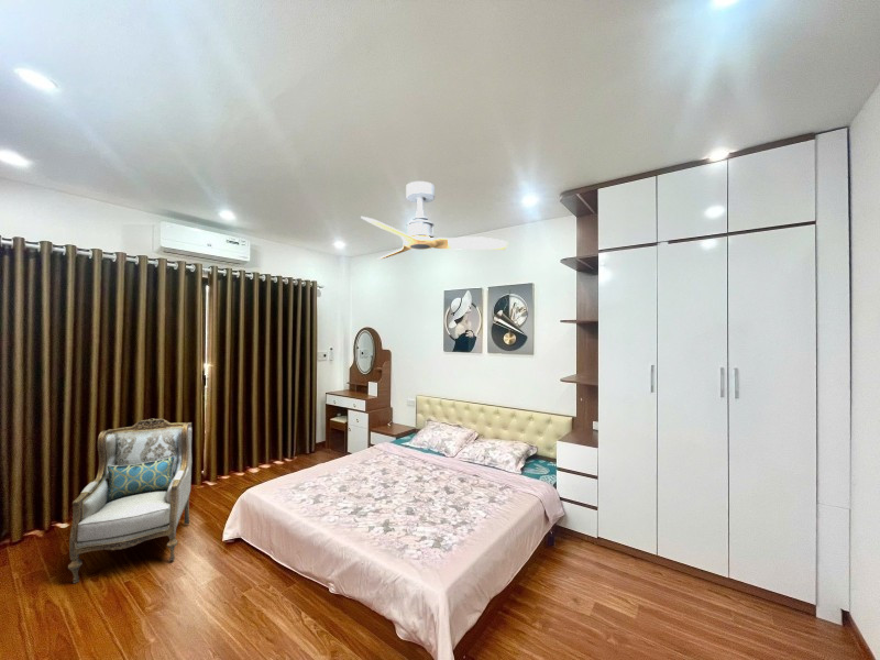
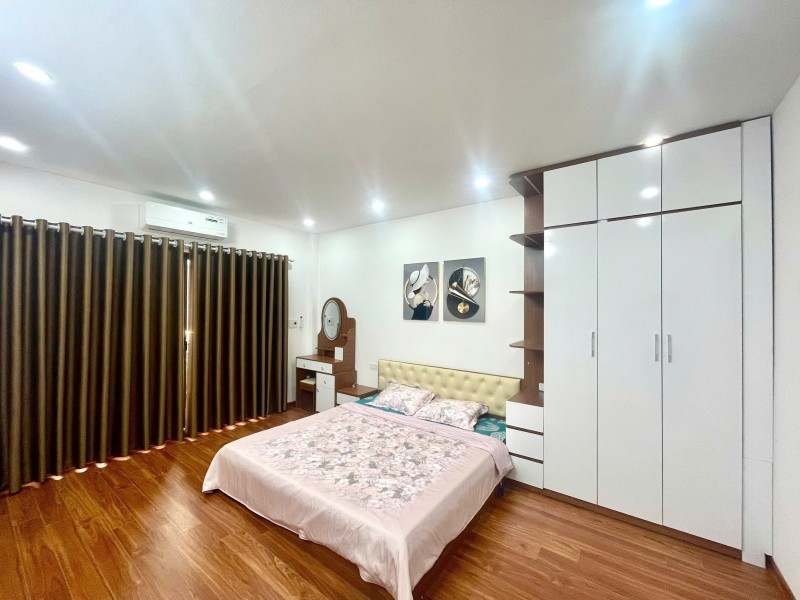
- ceiling fan (431, 222)
- armchair (139, 488)
